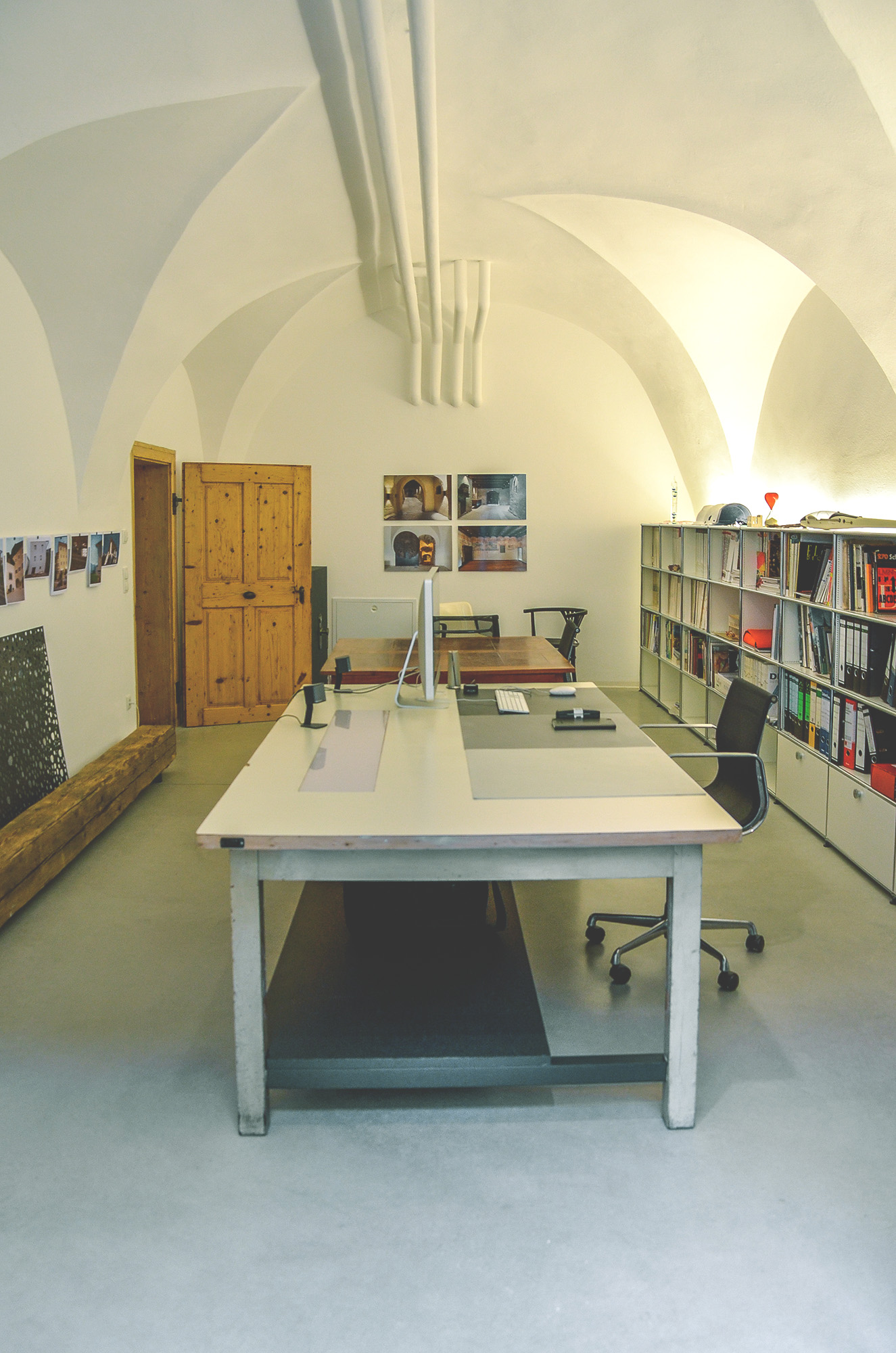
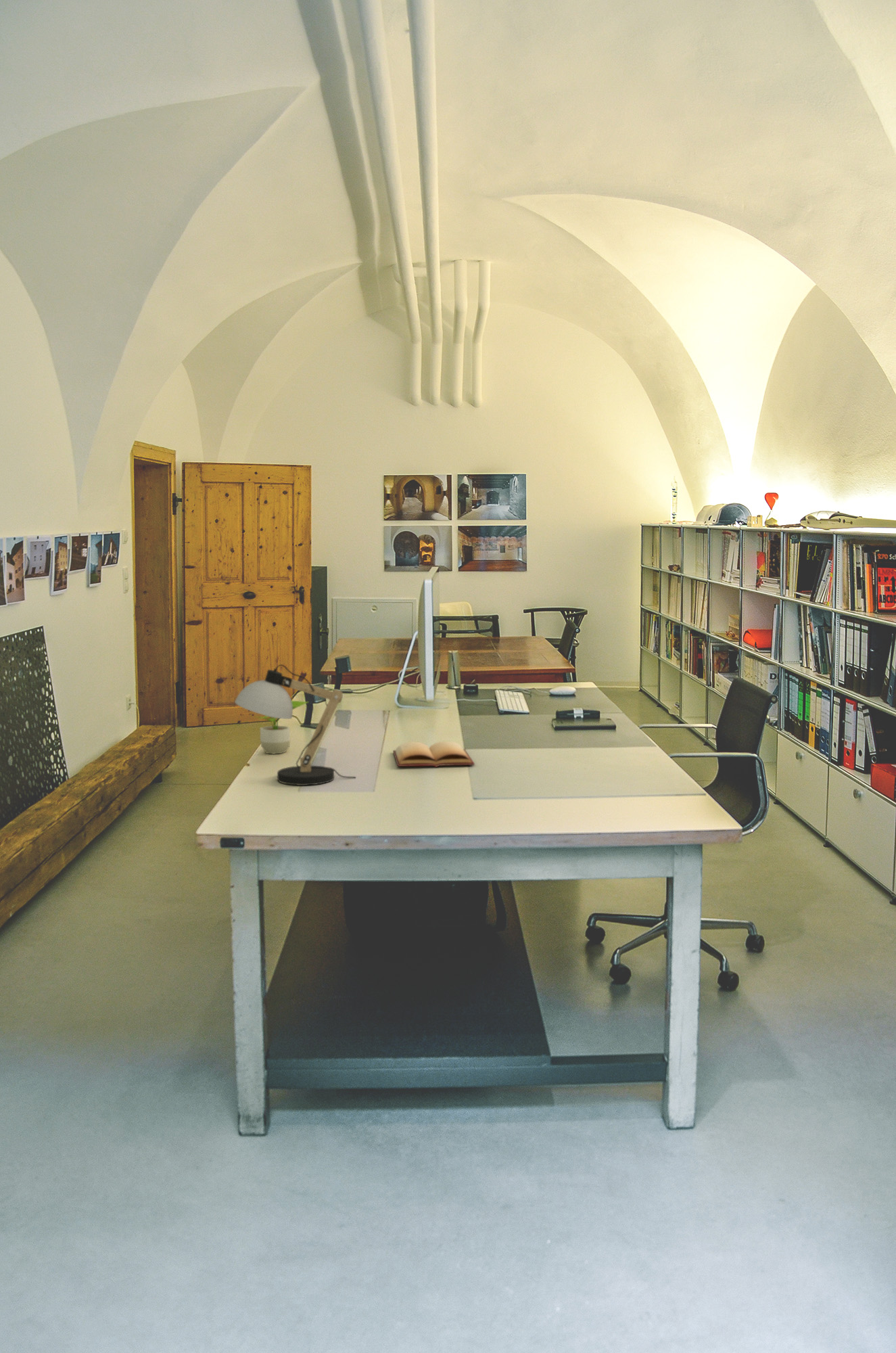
+ desk lamp (291, 718)
+ potted plant (277, 720)
+ bible (432, 753)
